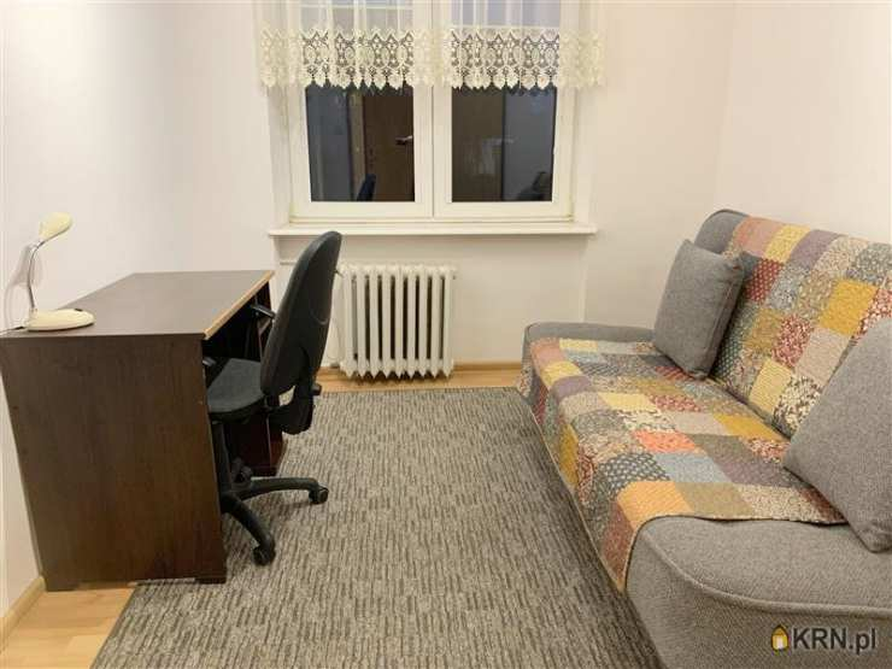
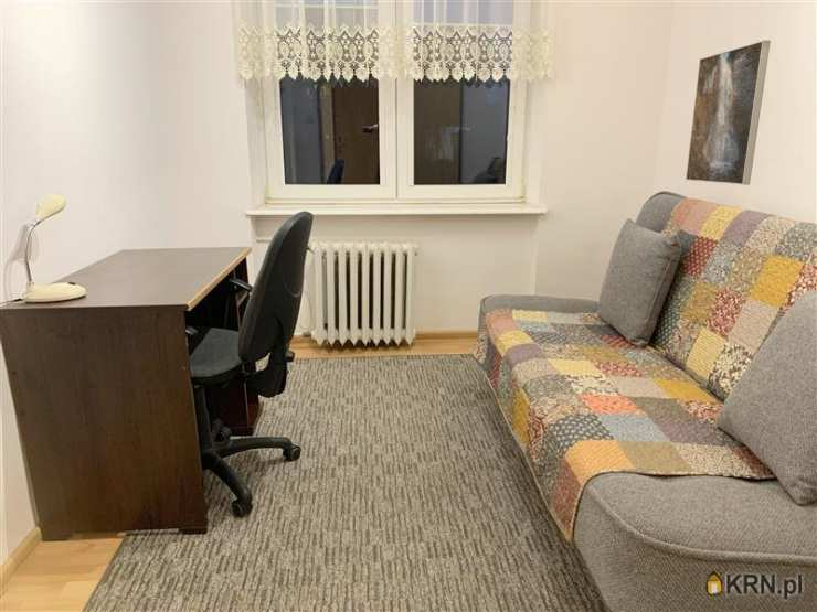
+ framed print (723, 118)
